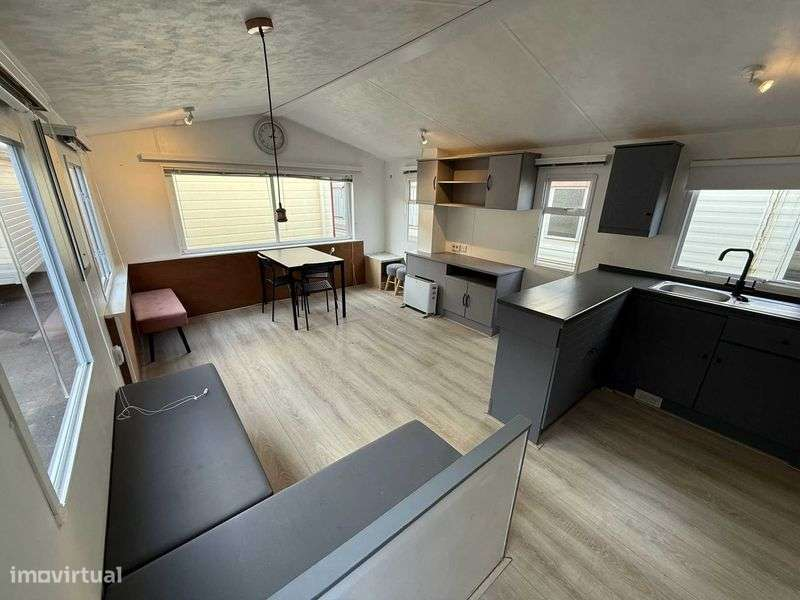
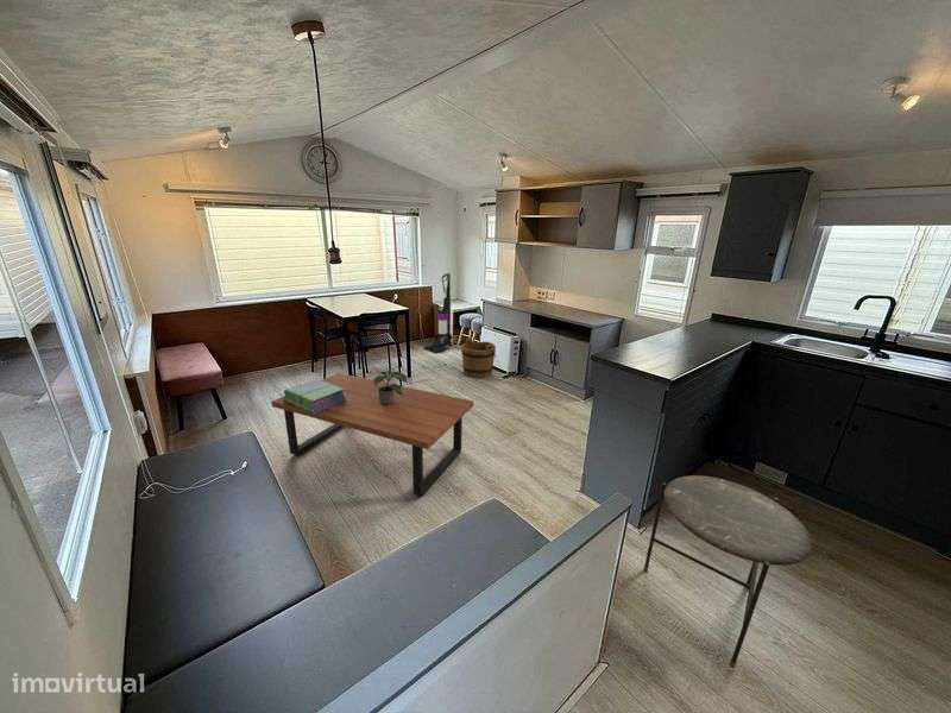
+ stack of books (314, 395)
+ vacuum cleaner (440, 311)
+ coffee table (376, 428)
+ side table (712, 567)
+ bucket (478, 356)
+ potted plant (390, 386)
